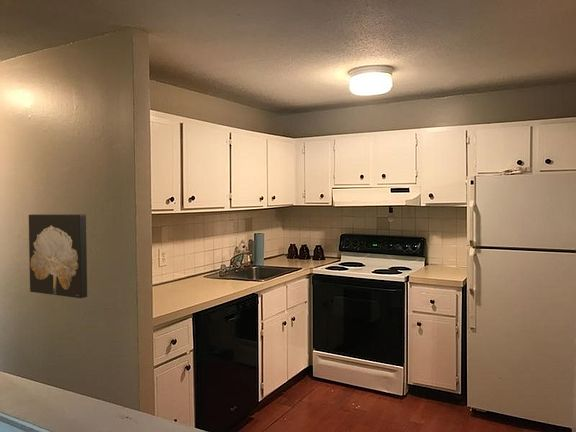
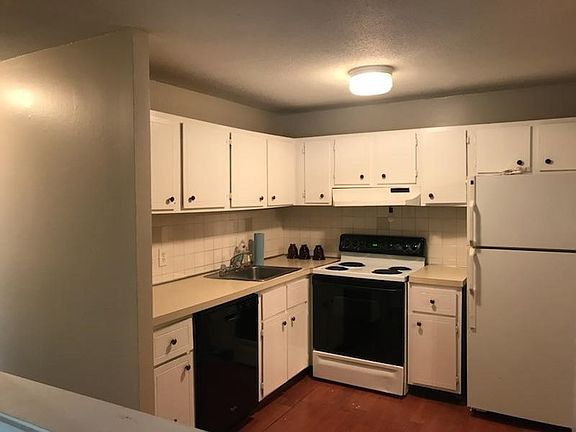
- wall art (57, 254)
